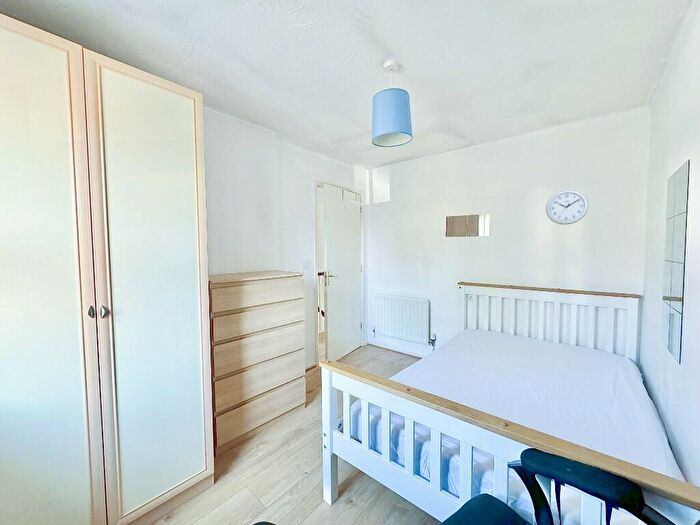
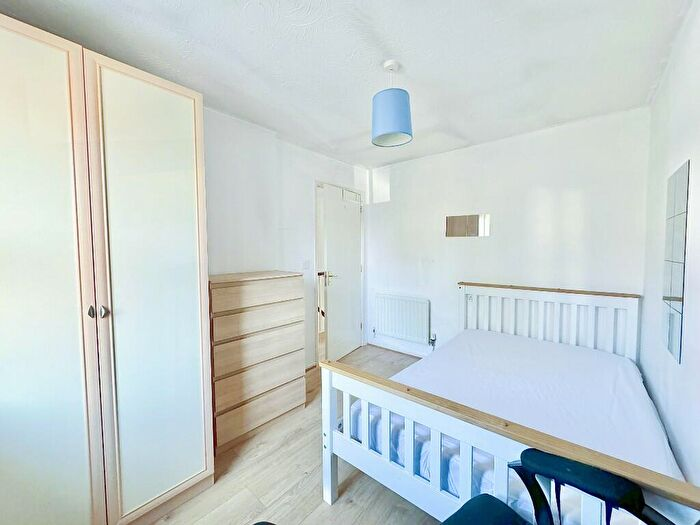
- wall clock (566, 207)
